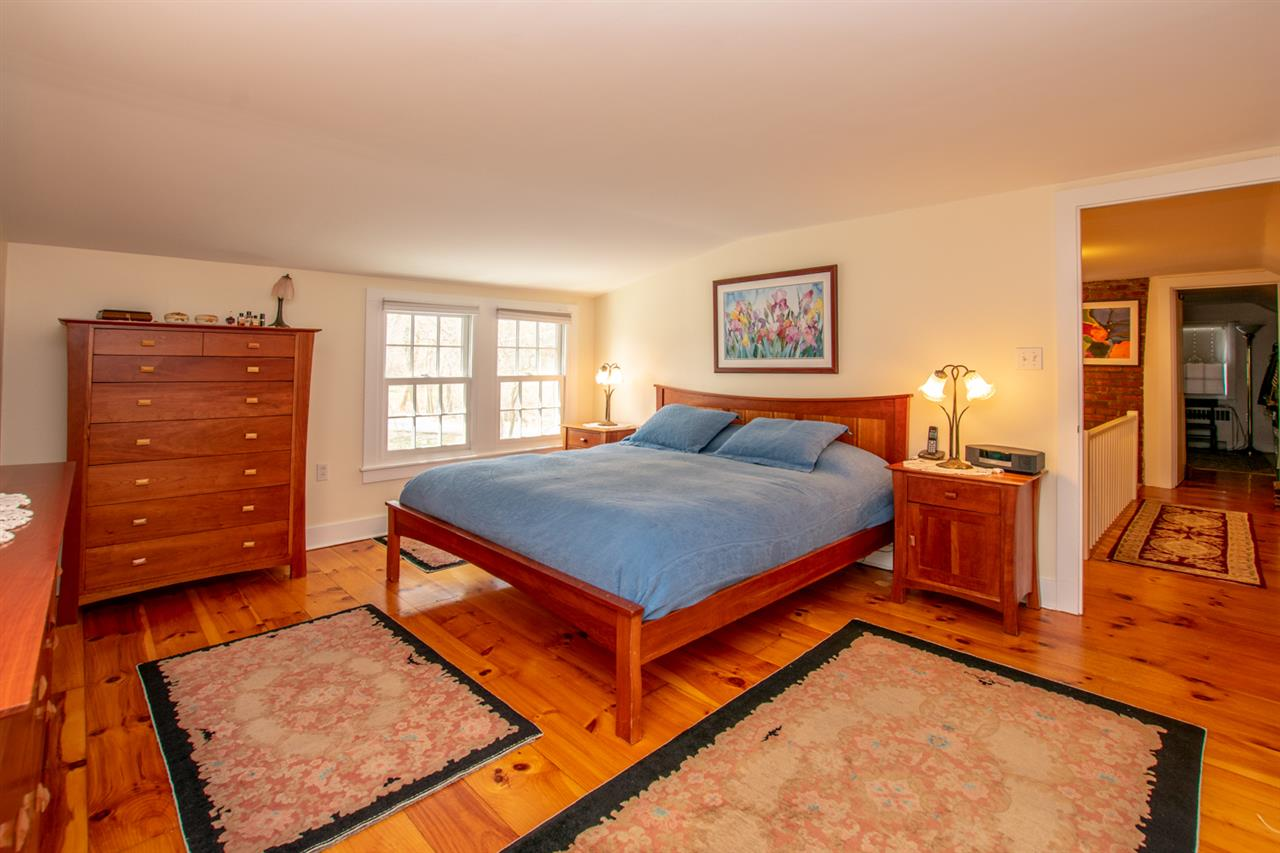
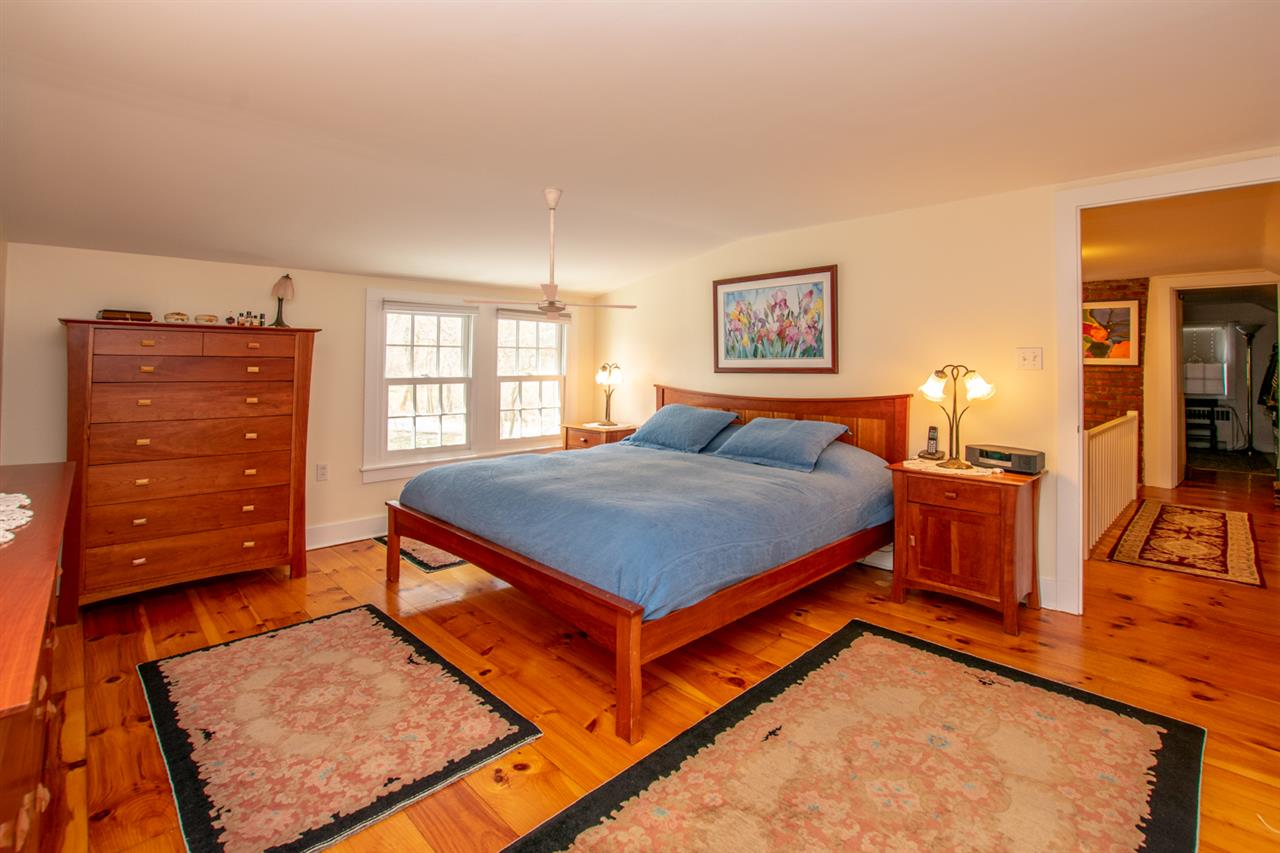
+ ceiling fan (552, 251)
